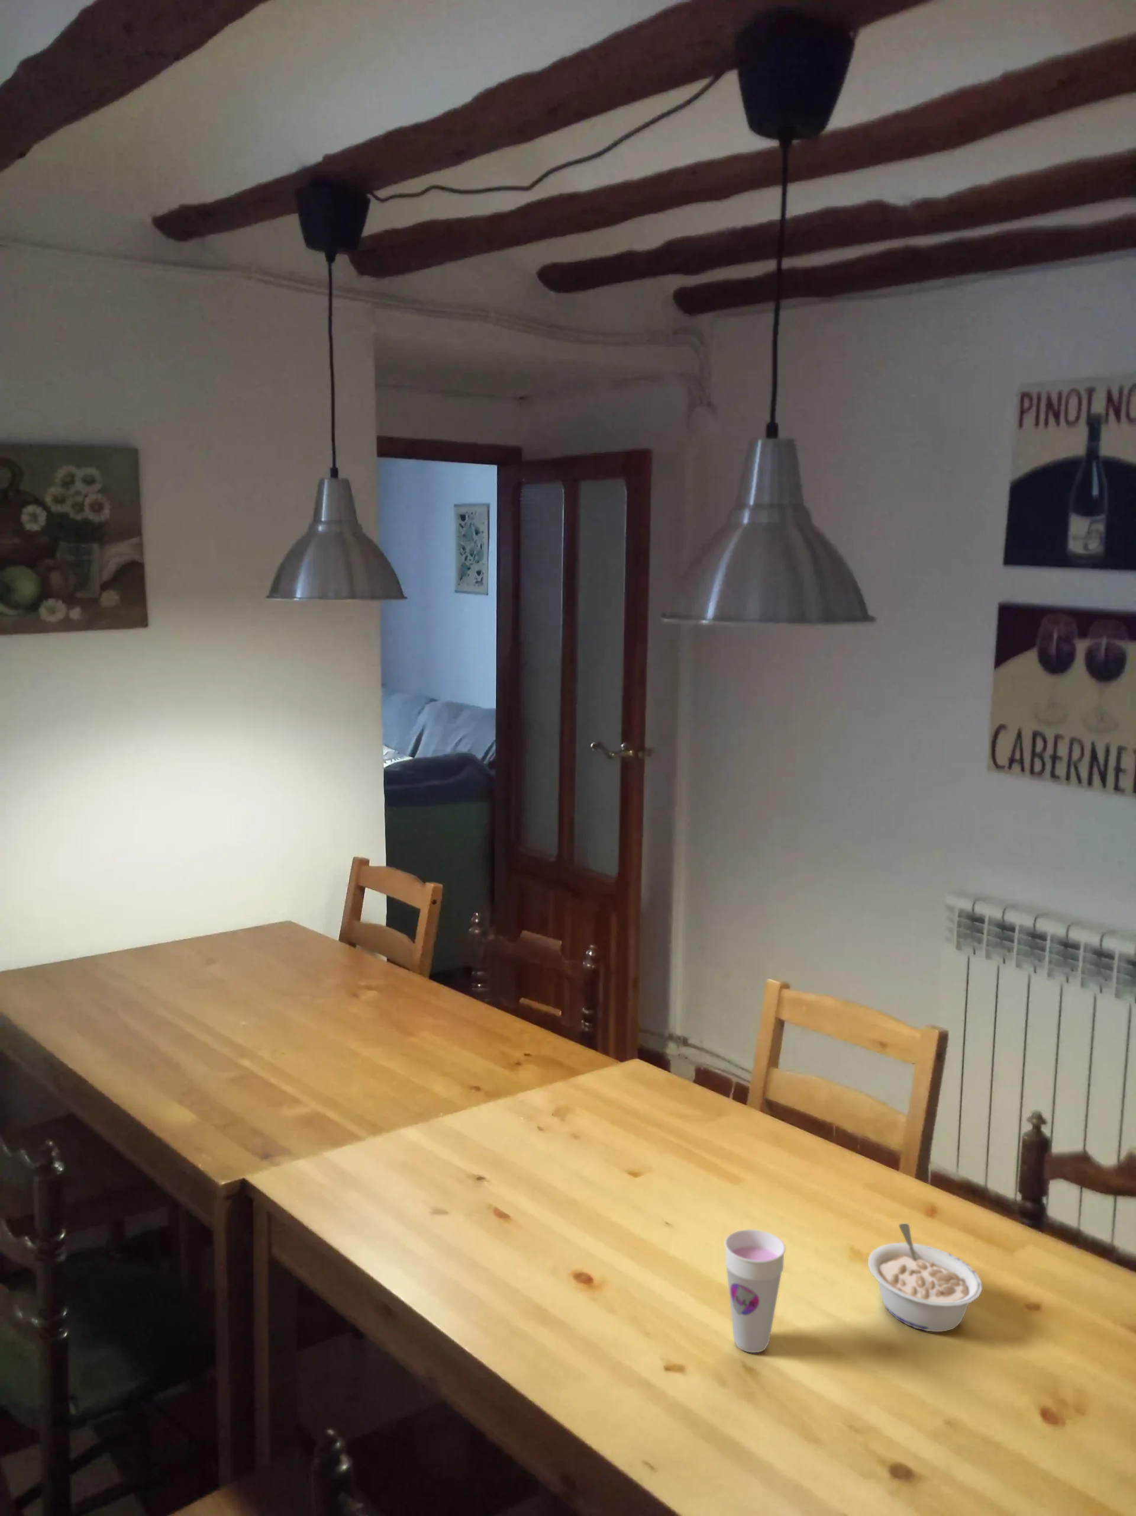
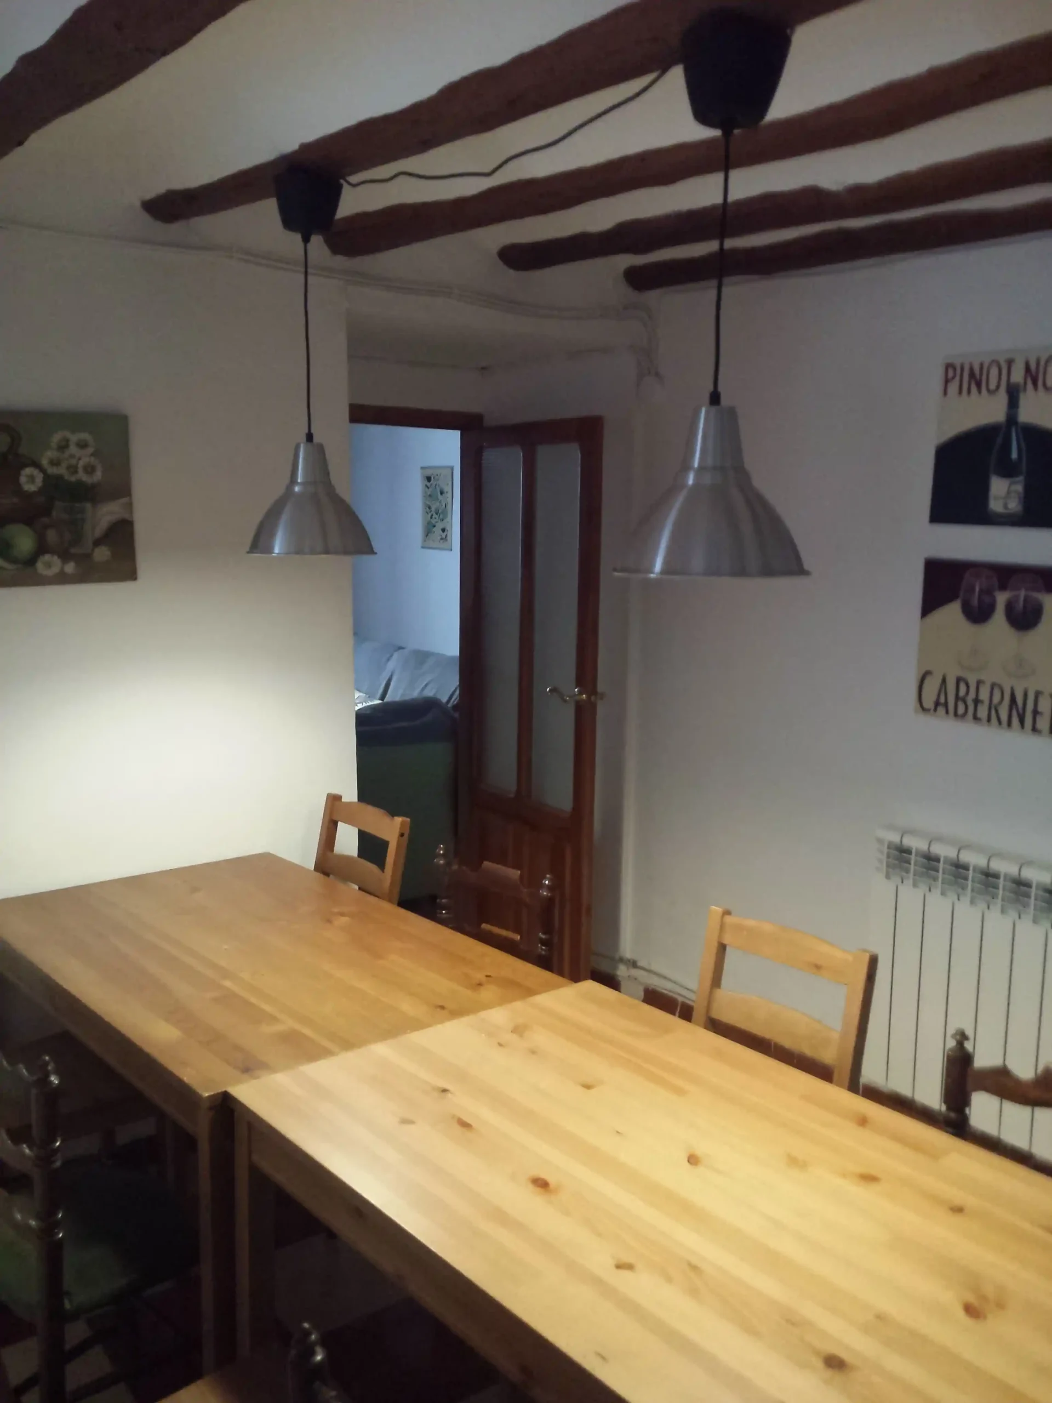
- legume (919, 1284)
- cup (753, 1294)
